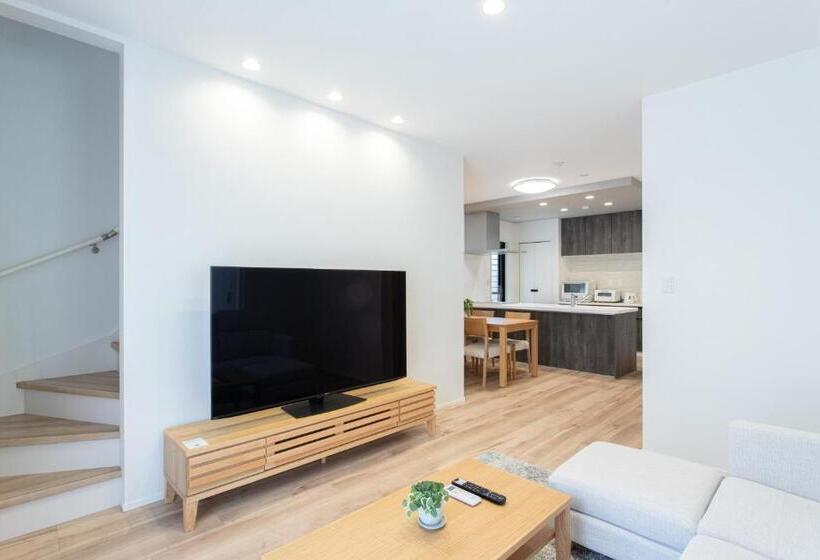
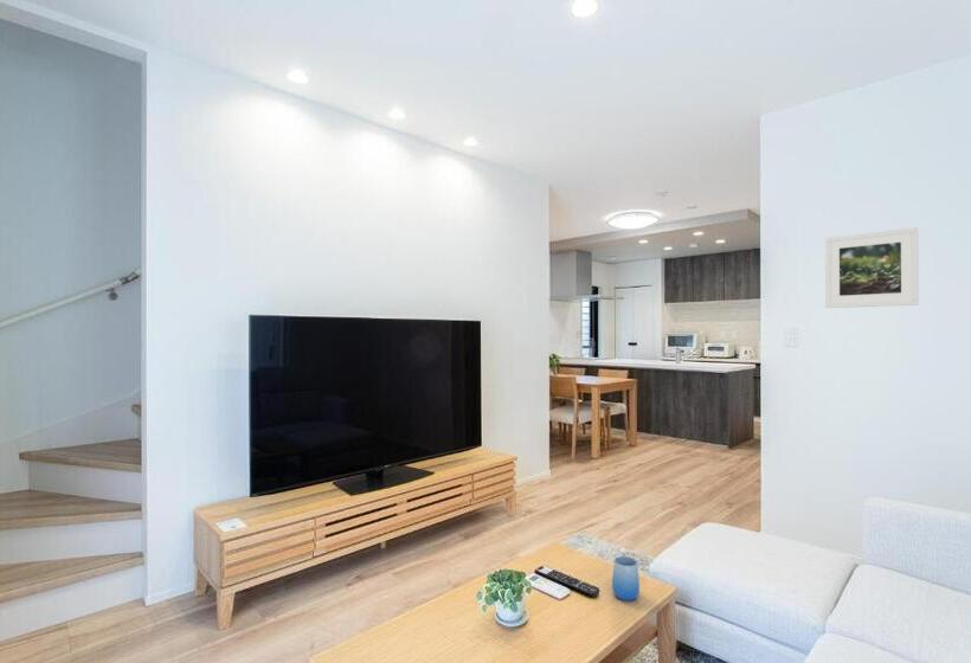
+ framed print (869, 269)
+ cup (625, 578)
